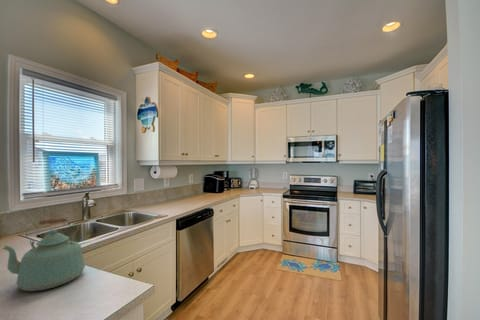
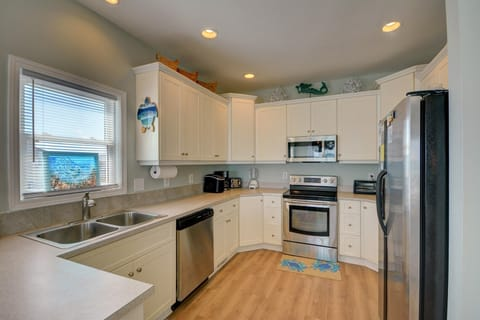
- kettle (46, 249)
